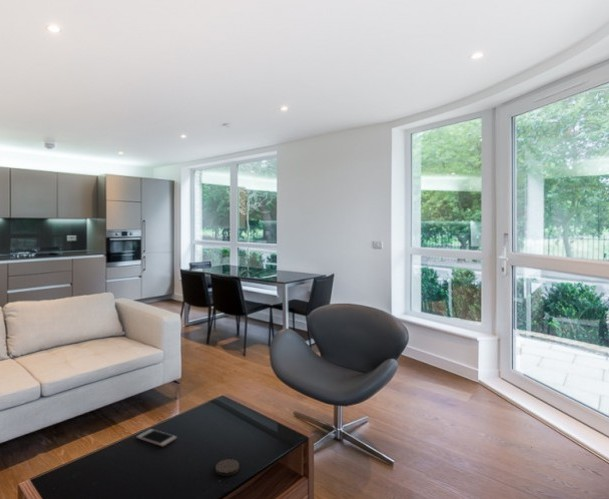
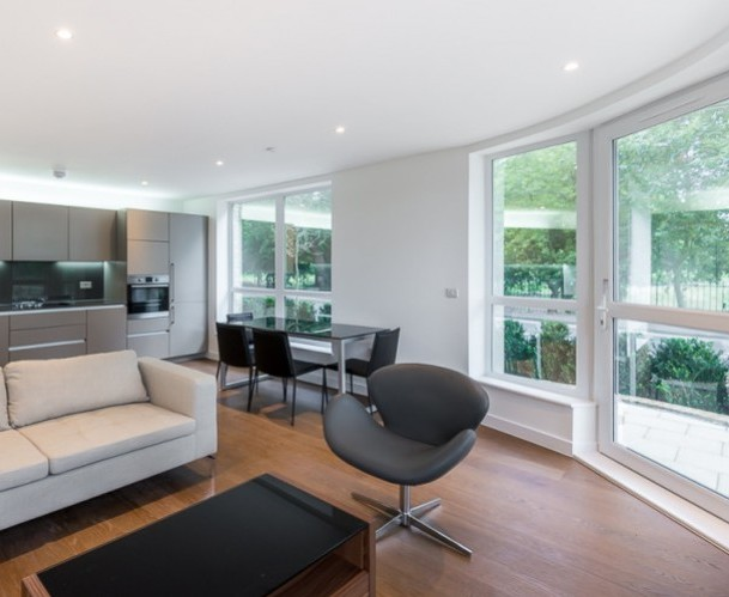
- cell phone (156, 437)
- coaster (227, 467)
